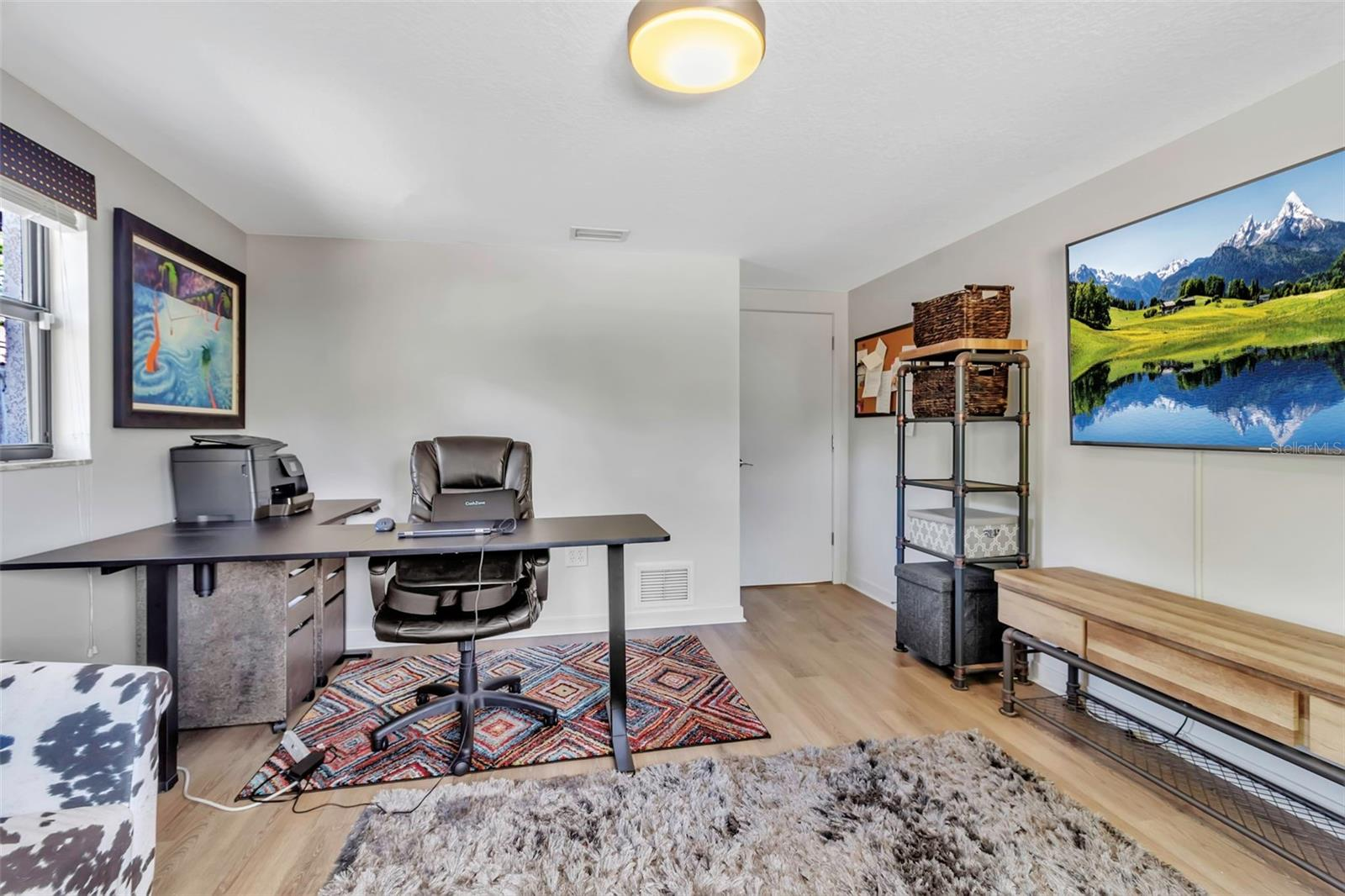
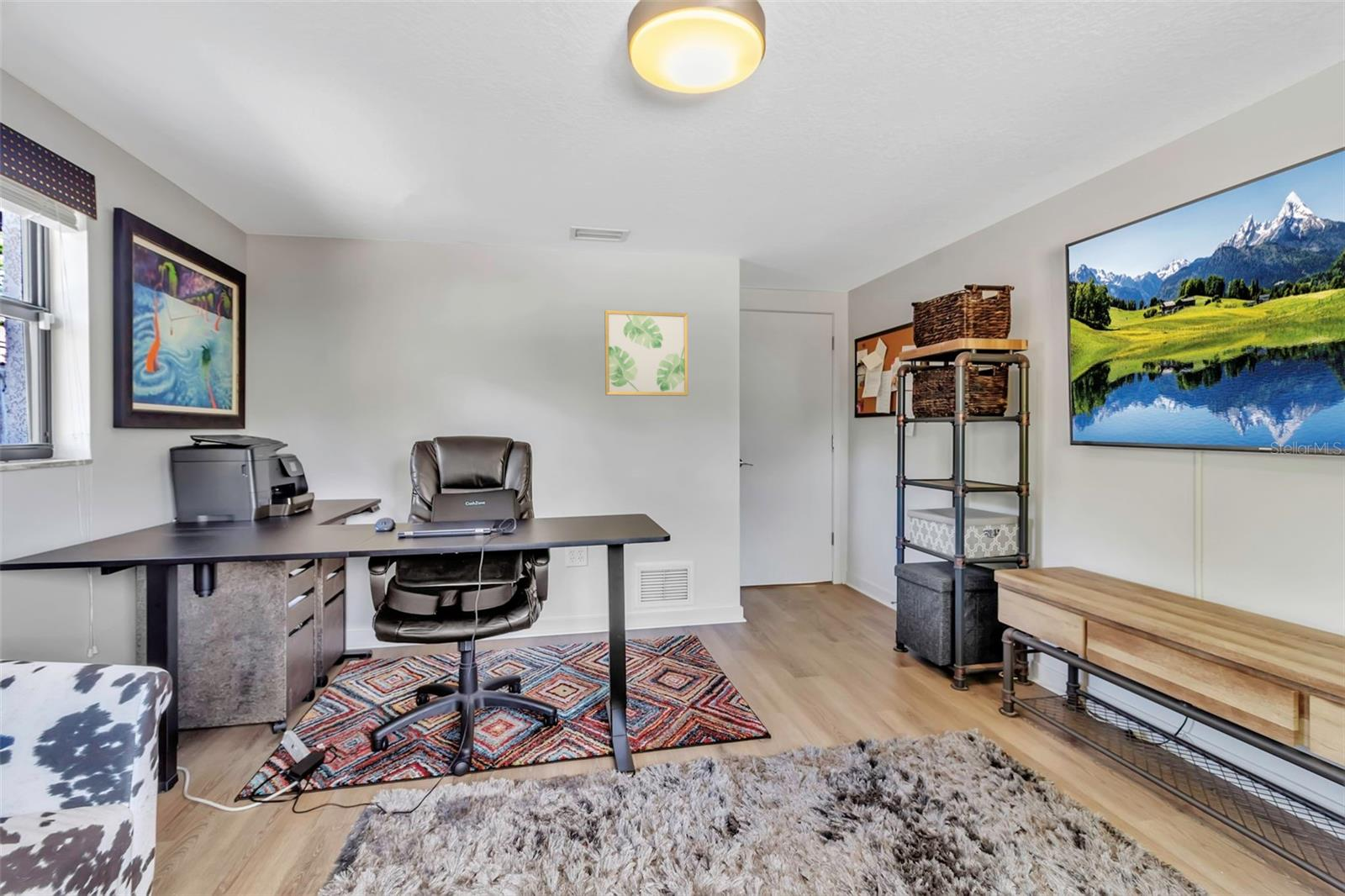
+ wall art (646, 354)
